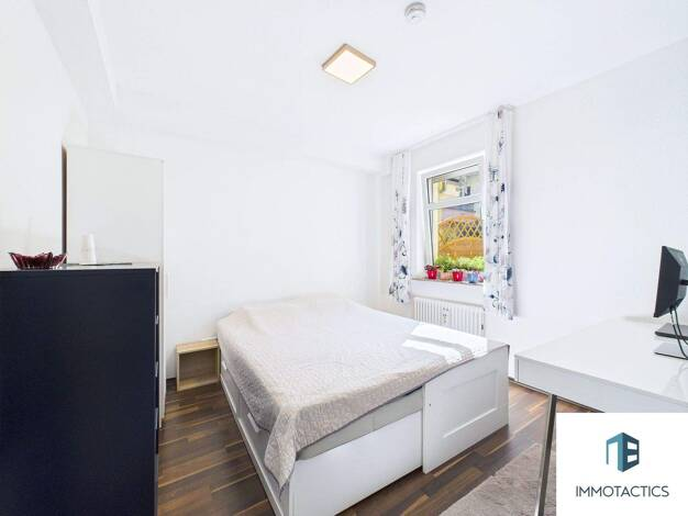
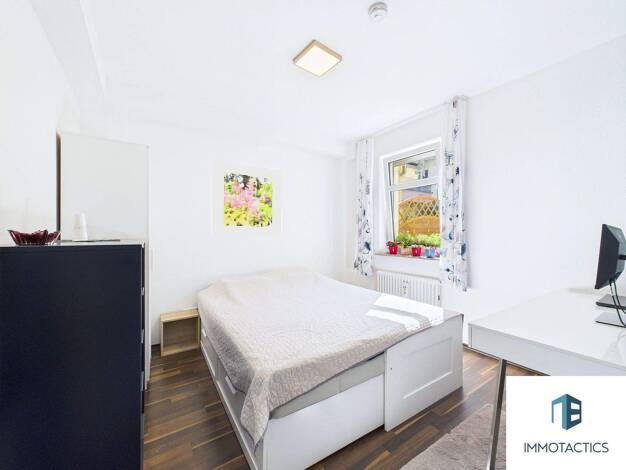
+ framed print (249, 201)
